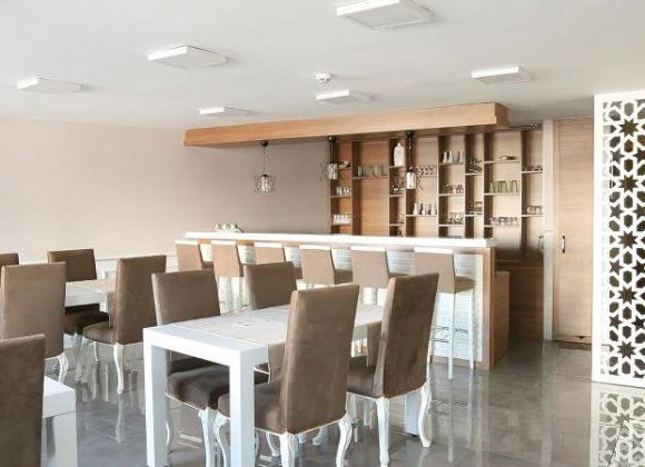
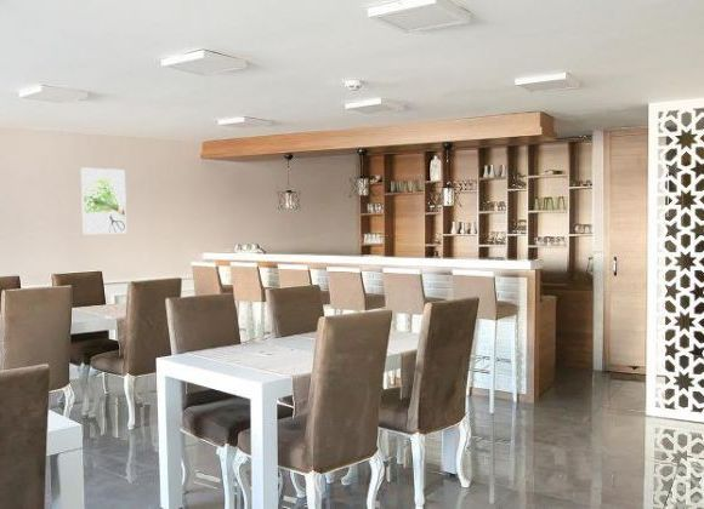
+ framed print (103, 201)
